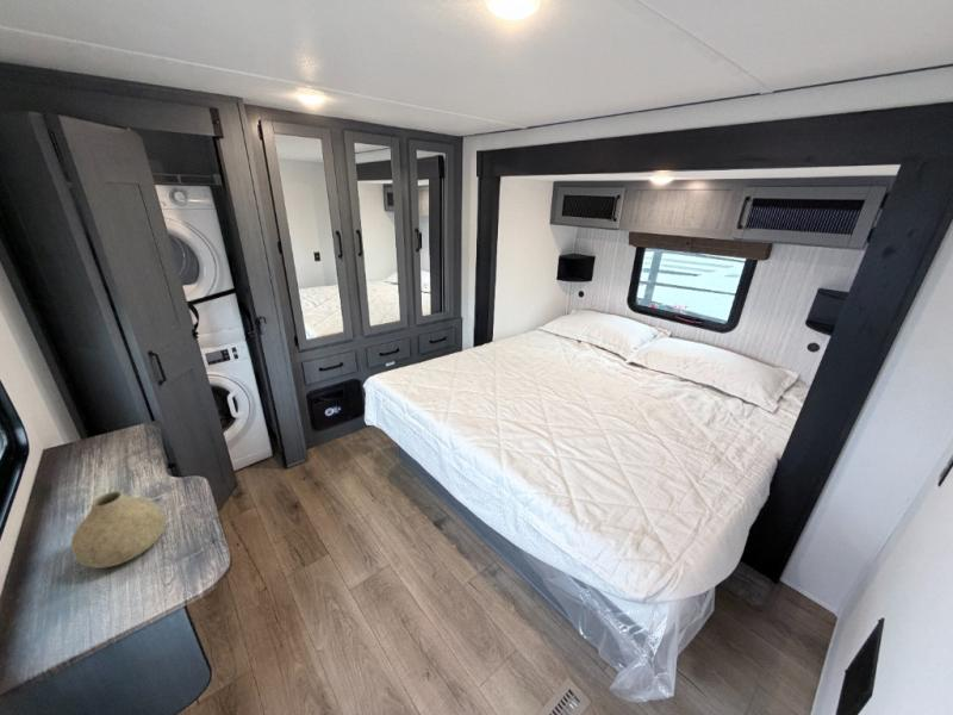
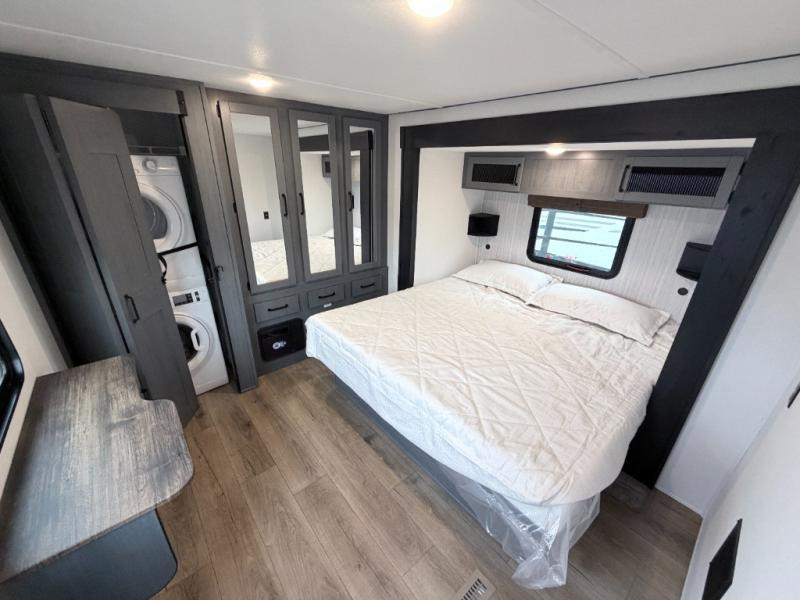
- vase (117, 523)
